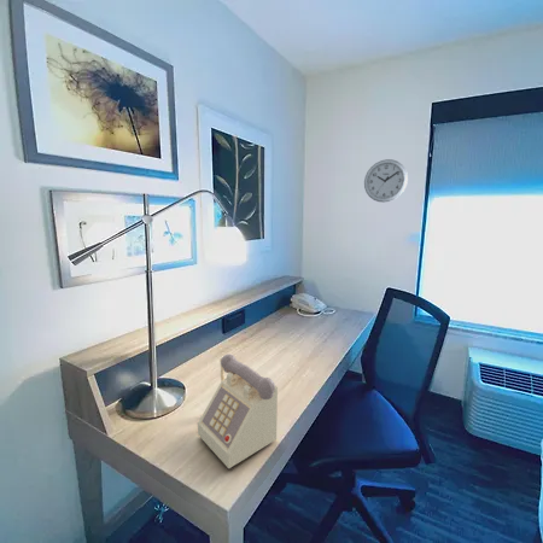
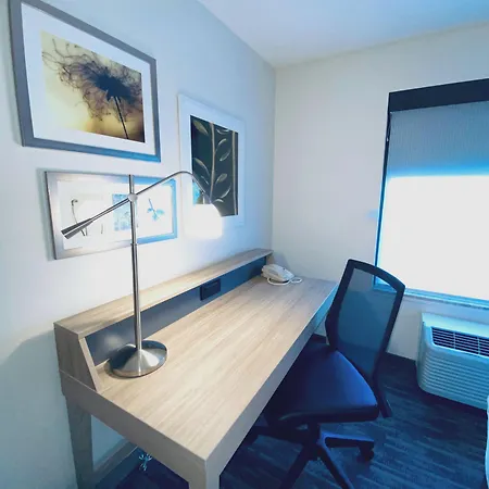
- wall clock (385, 180)
- telephone (238, 401)
